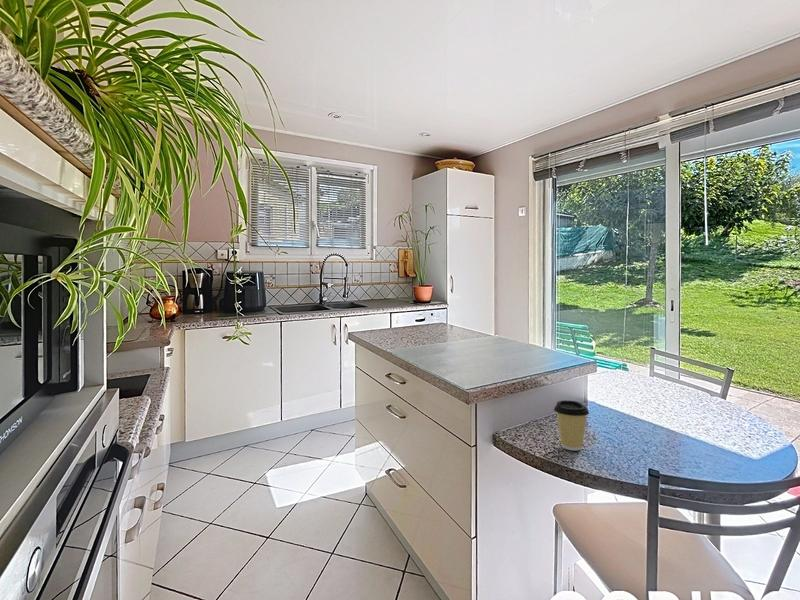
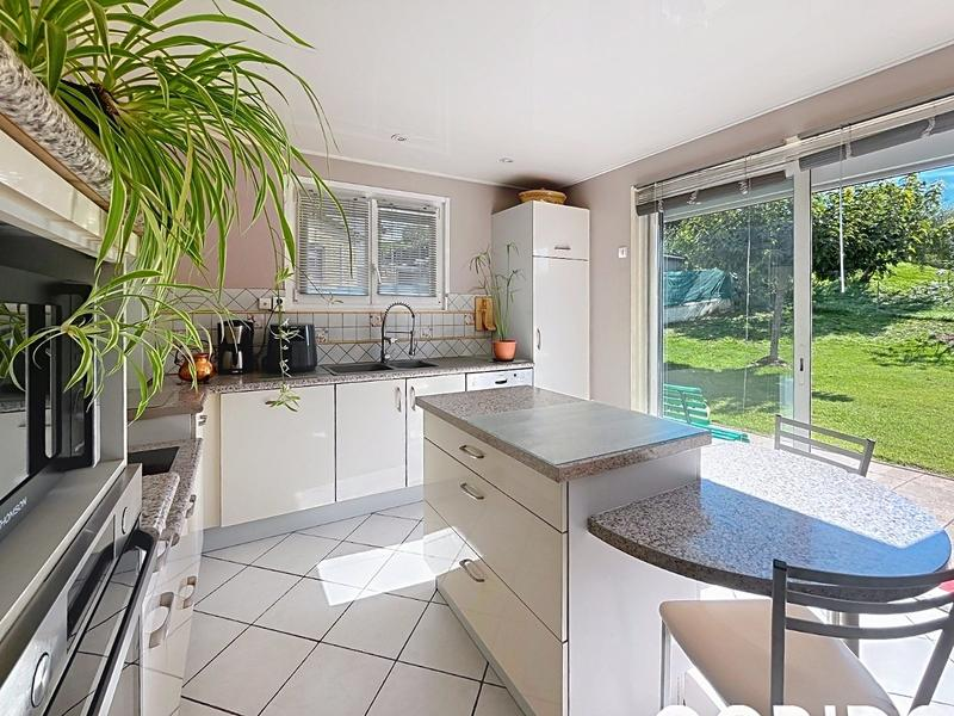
- coffee cup (571, 425)
